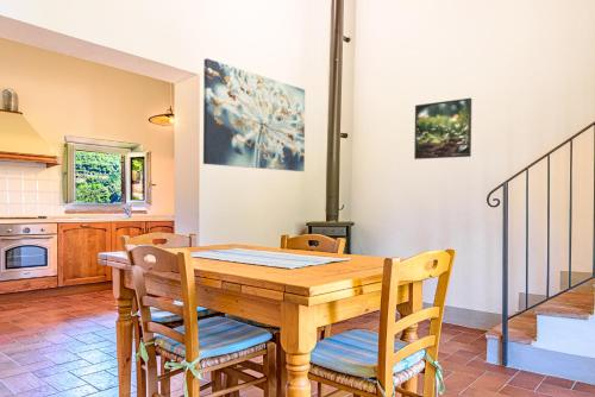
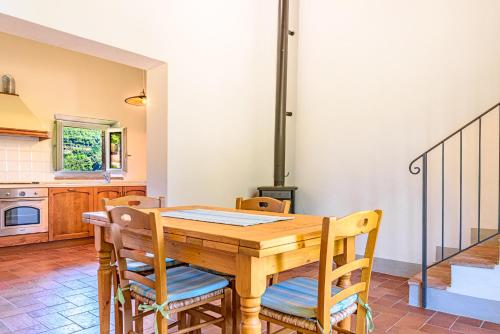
- wall art (259, 121)
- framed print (441, 130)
